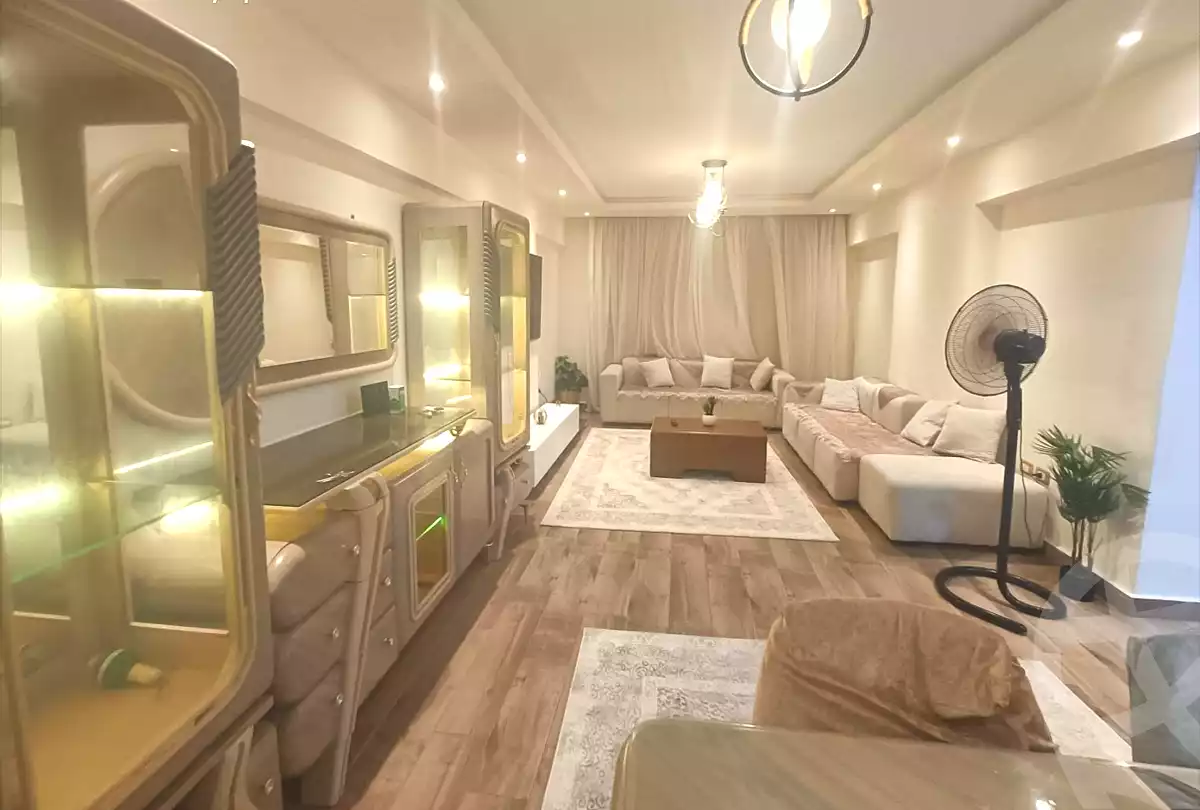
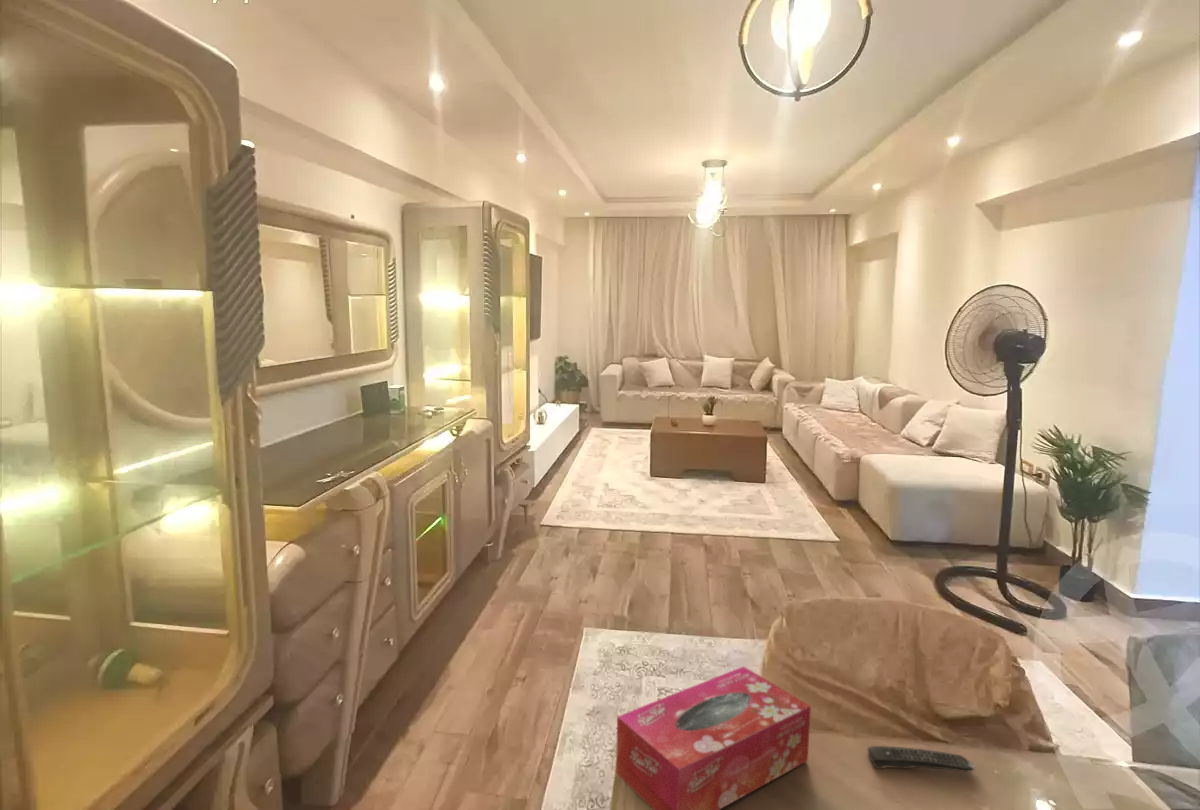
+ remote control (922, 759)
+ tissue box (714, 739)
